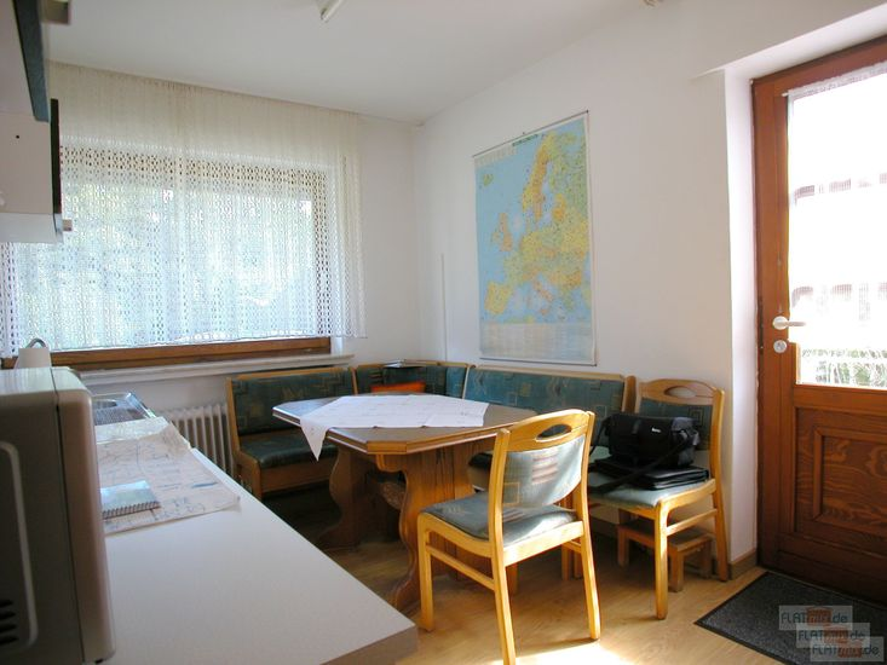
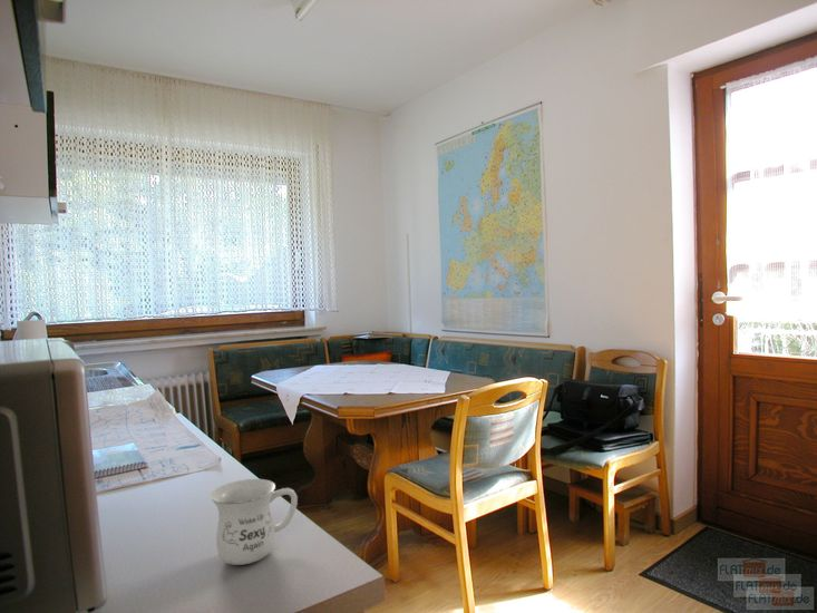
+ mug (257, 518)
